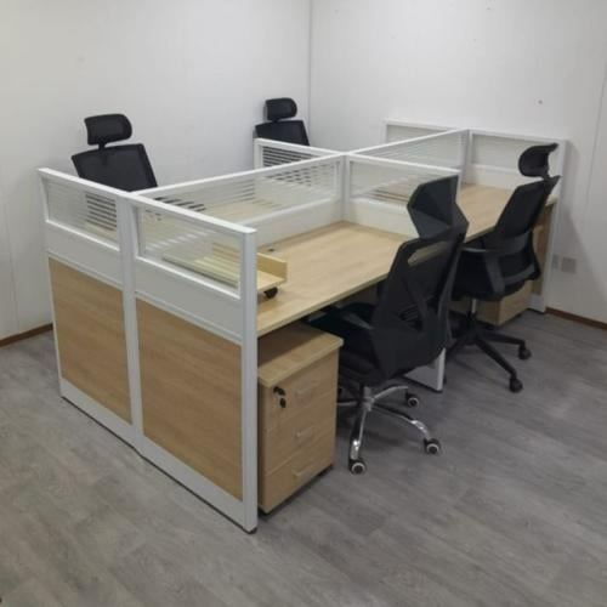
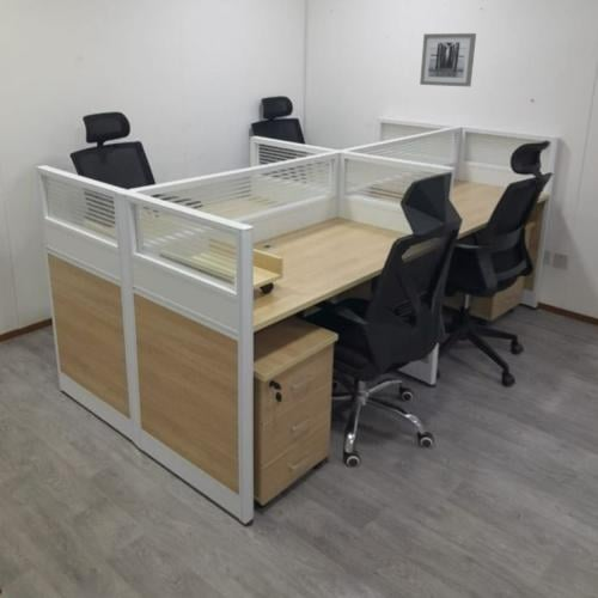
+ wall art (446, 60)
